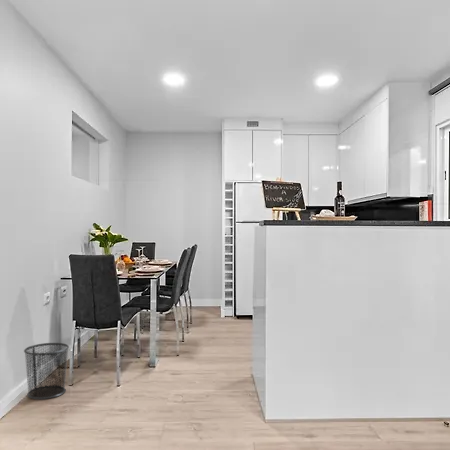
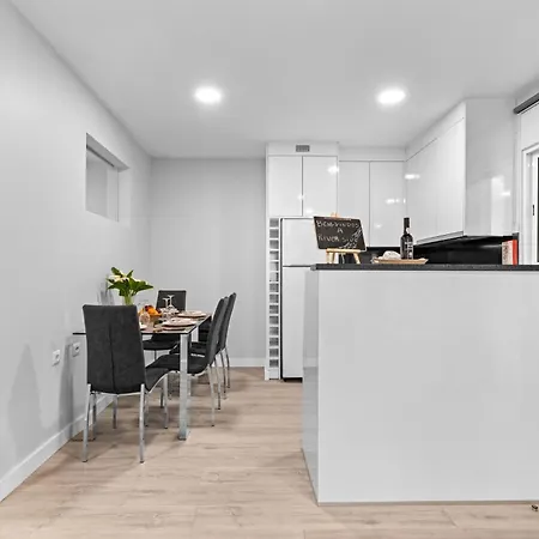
- waste bin (46, 370)
